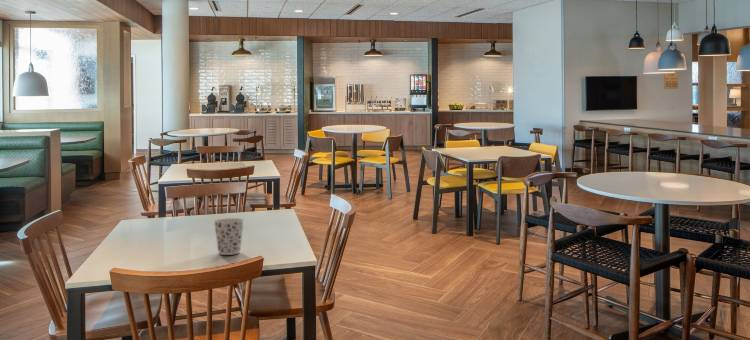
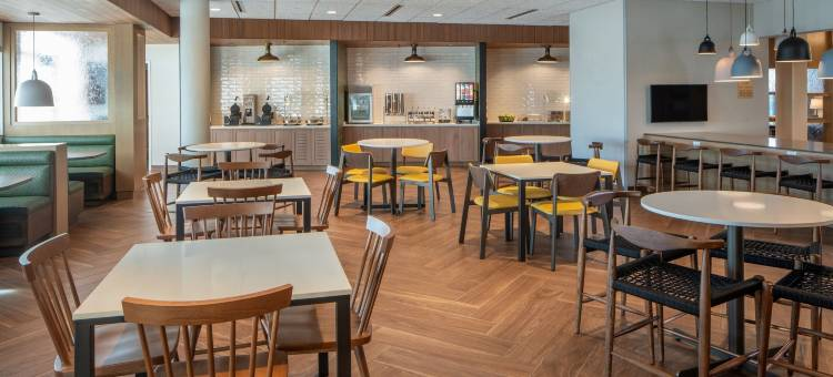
- cup (229, 236)
